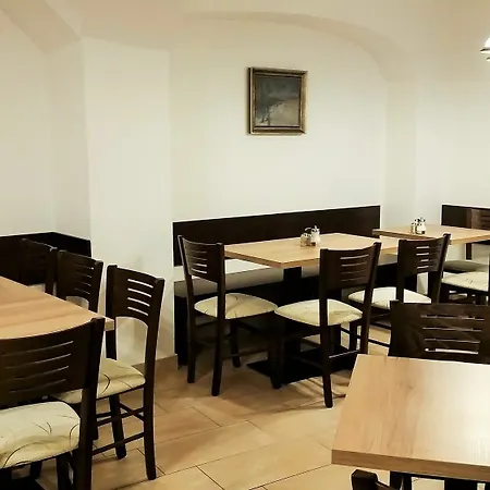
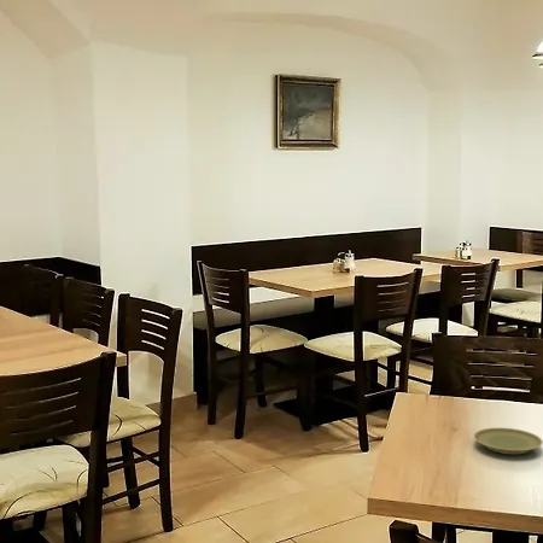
+ plate (507, 442)
